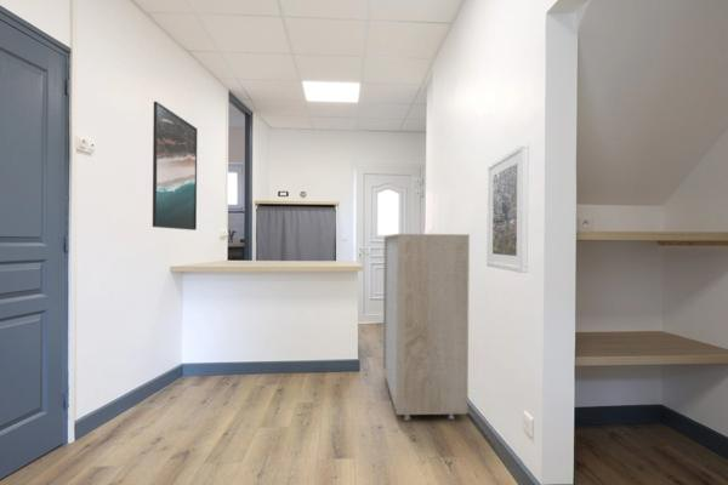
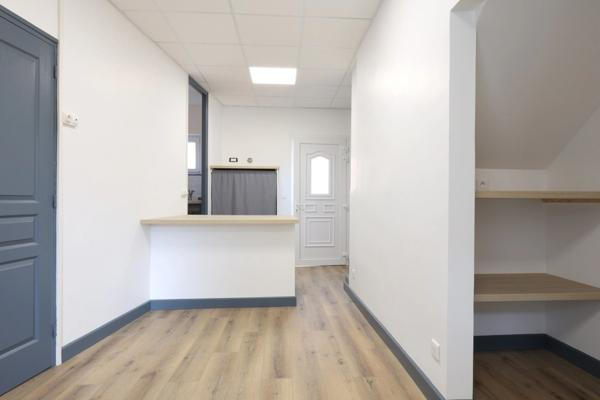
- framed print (177, 172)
- storage cabinet (421, 315)
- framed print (505, 212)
